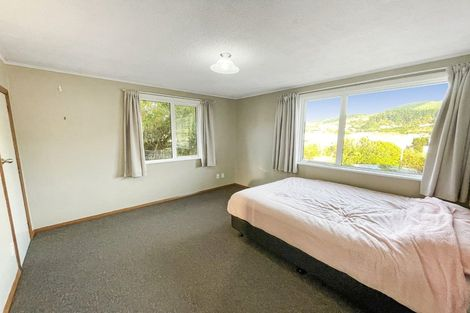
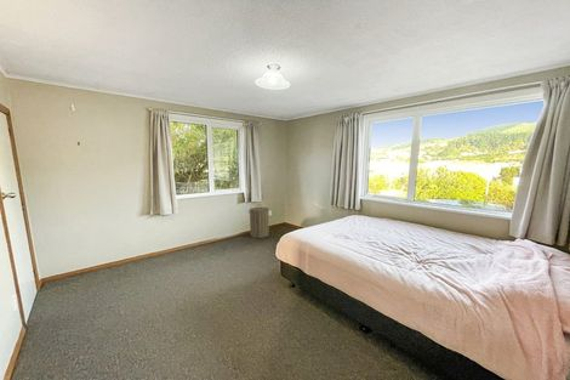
+ laundry hamper (258, 220)
